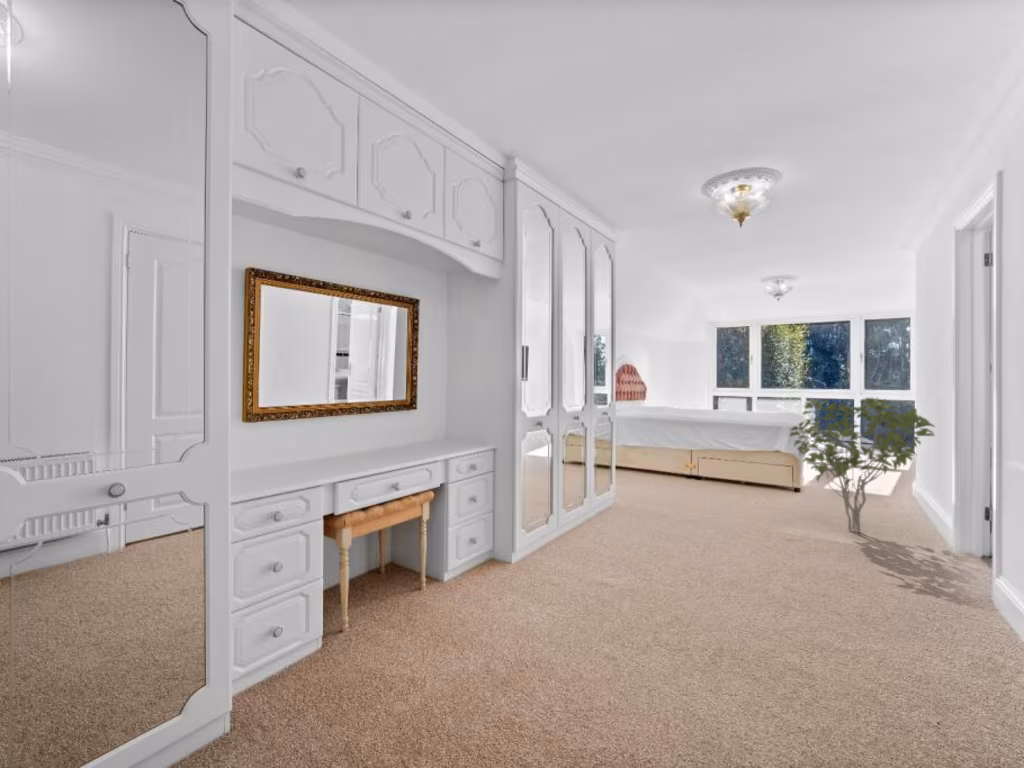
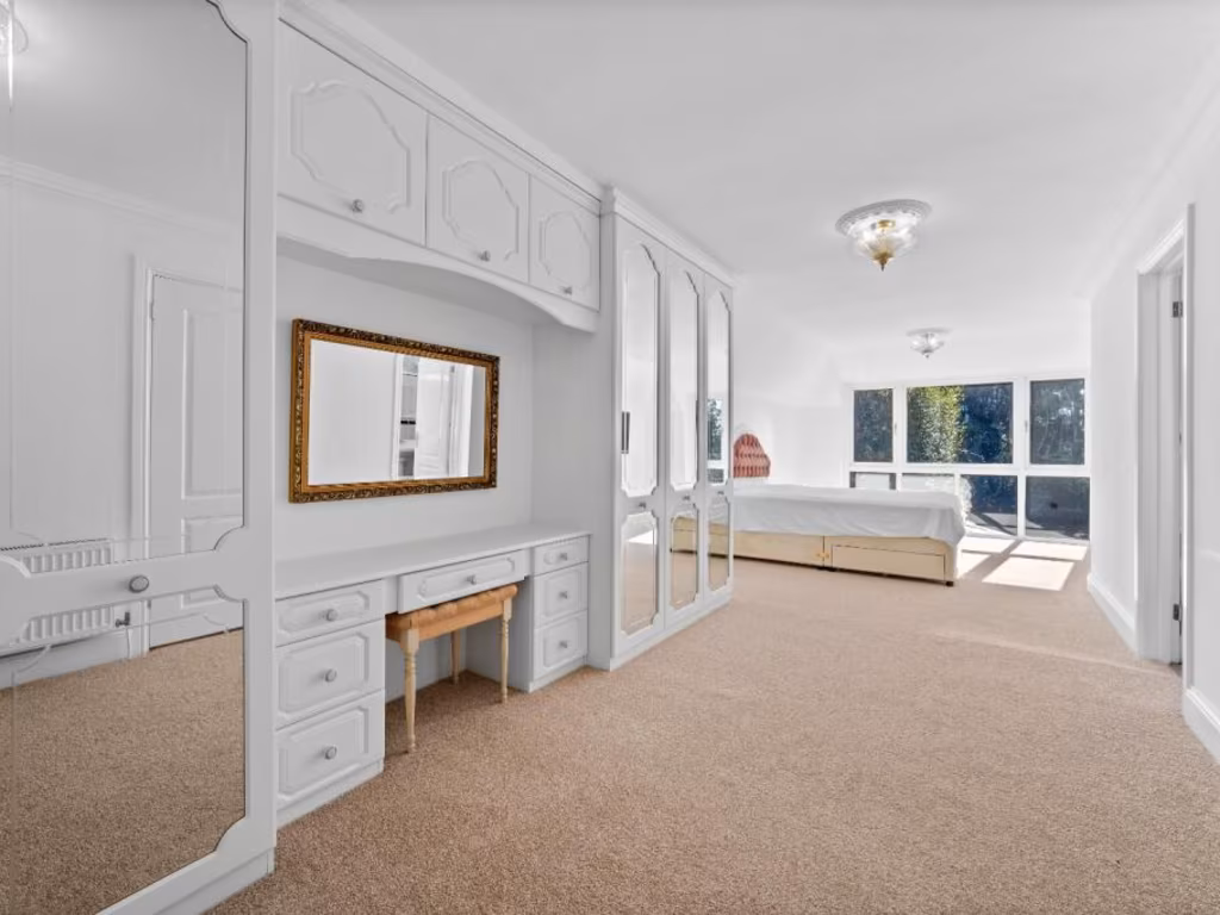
- shrub (858, 464)
